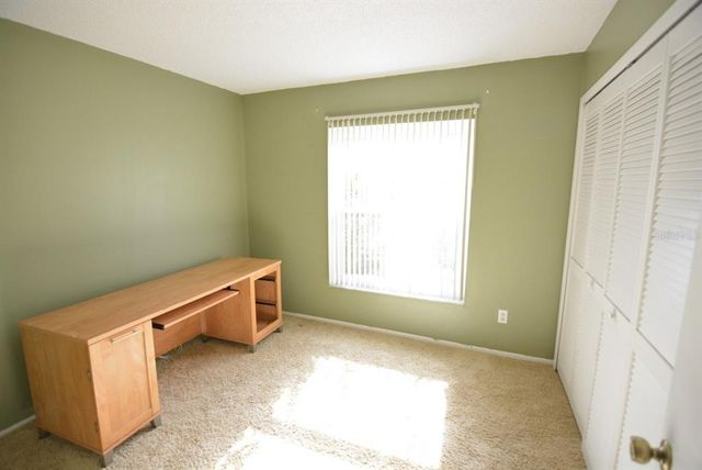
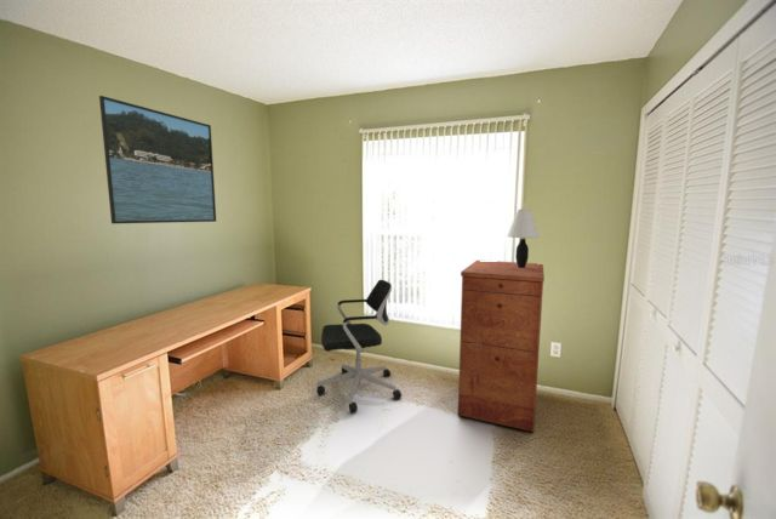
+ filing cabinet (501, 336)
+ office chair (356, 338)
+ table lamp (523, 238)
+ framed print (166, 169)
